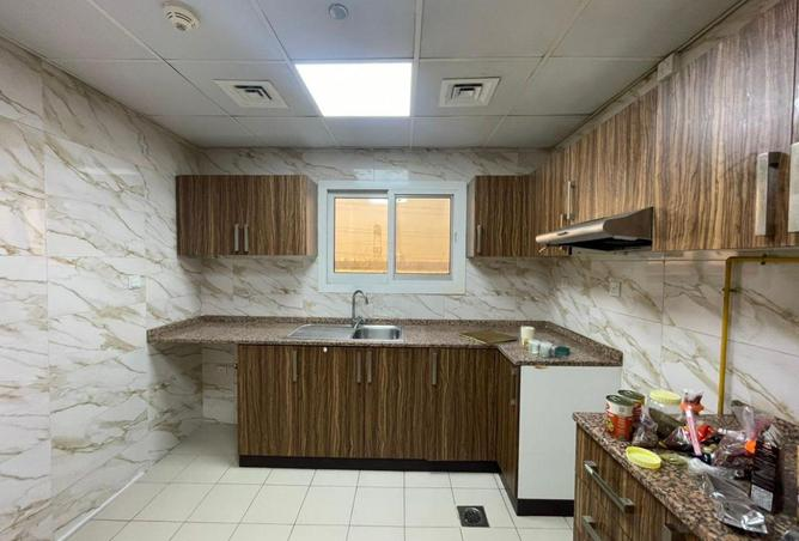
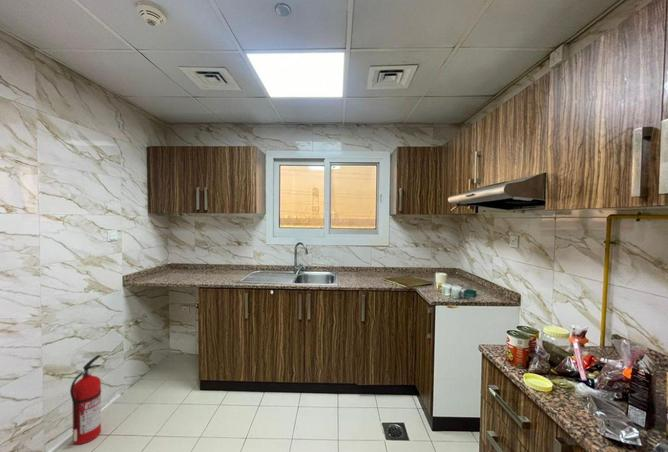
+ fire extinguisher (86, 399)
